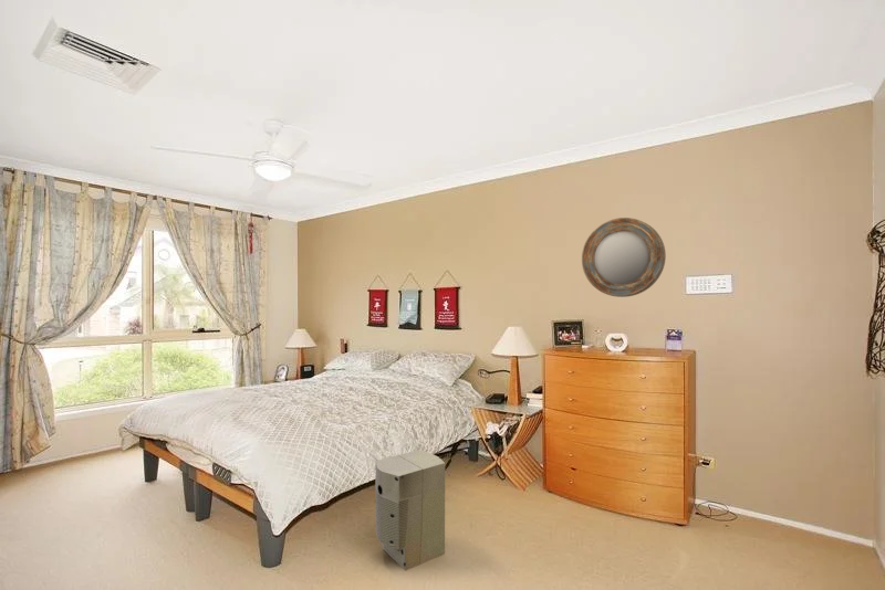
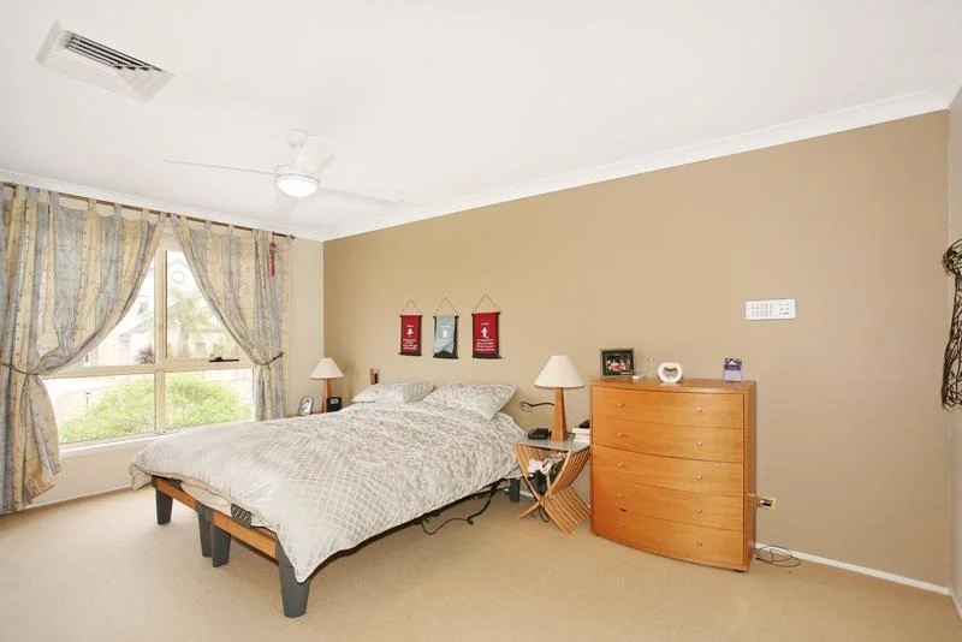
- home mirror (621, 257)
- air purifier (409, 507)
